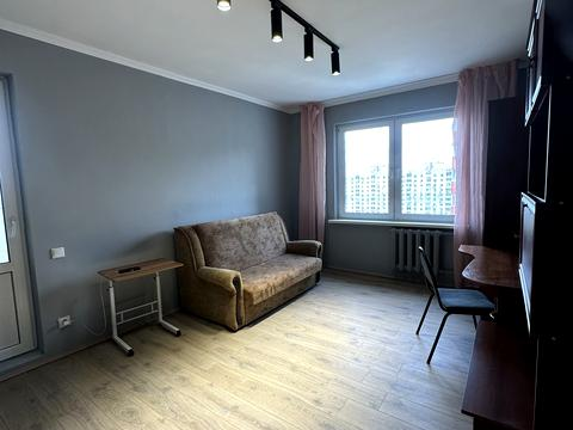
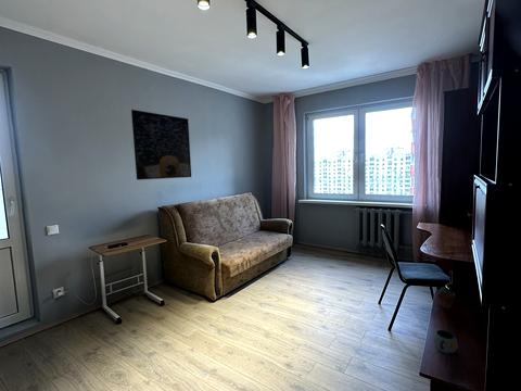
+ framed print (164, 147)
+ potted succulent (445, 297)
+ mug (444, 342)
